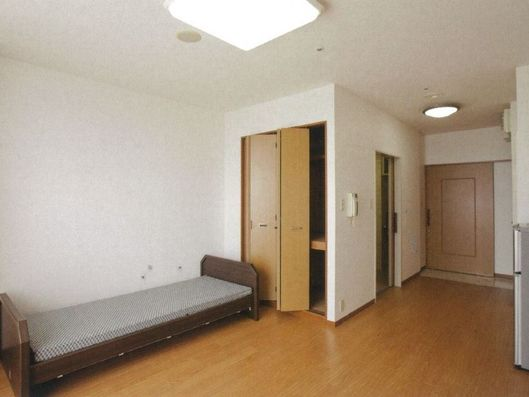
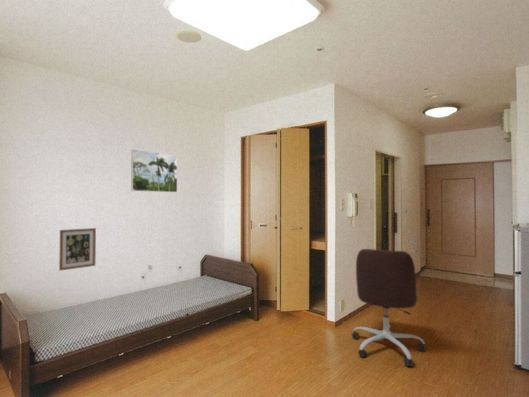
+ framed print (155, 172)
+ wall art (78, 248)
+ office chair (386, 296)
